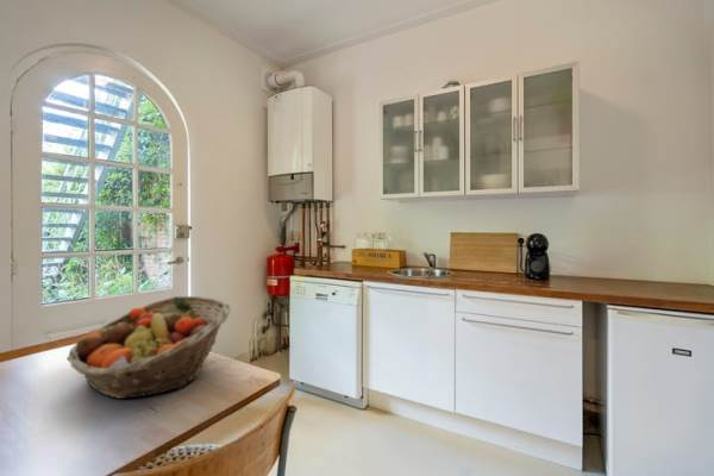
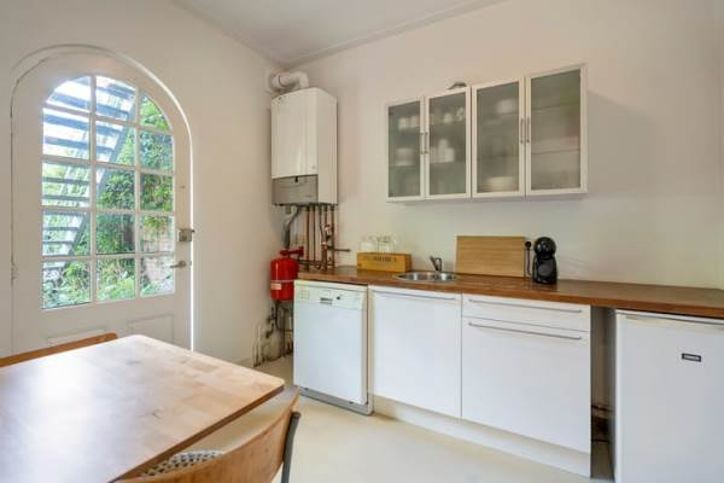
- fruit basket (155, 339)
